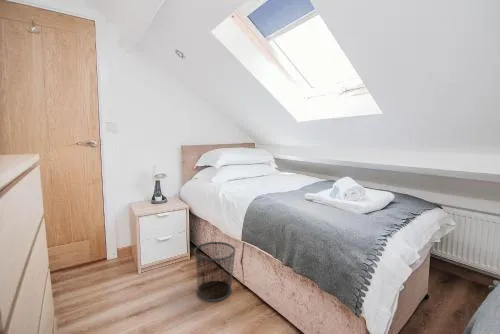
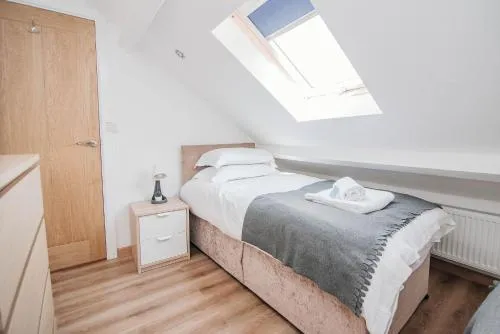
- waste bin (214, 270)
